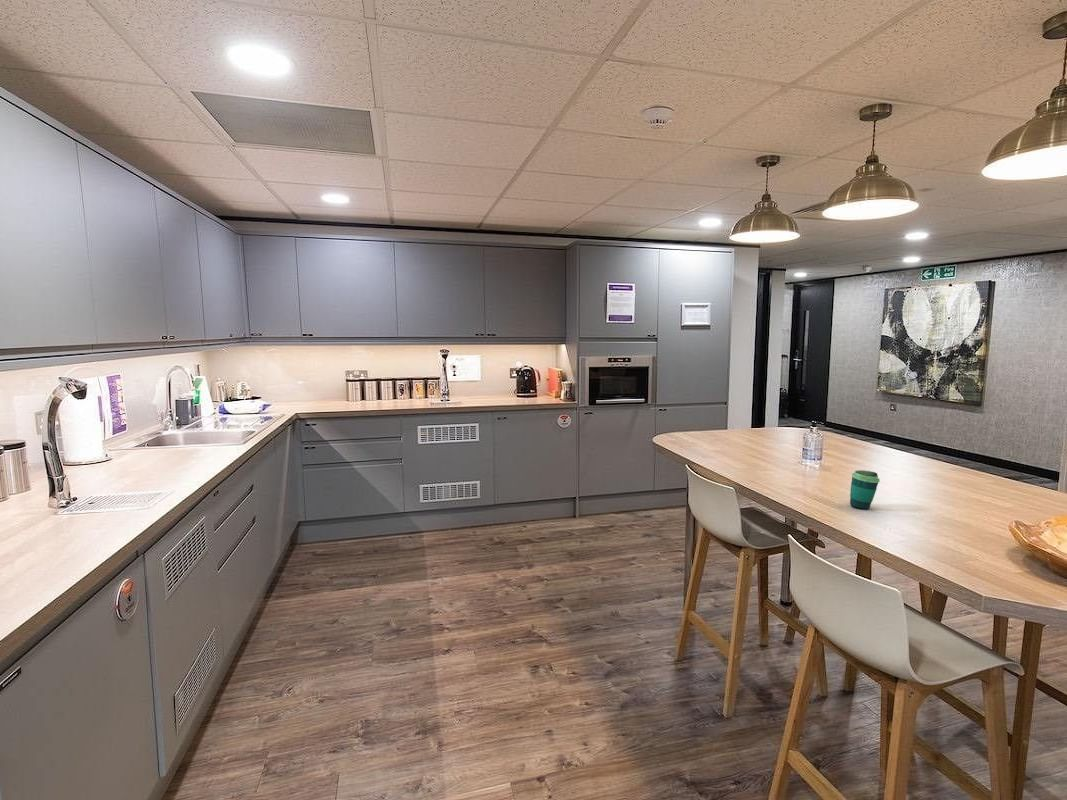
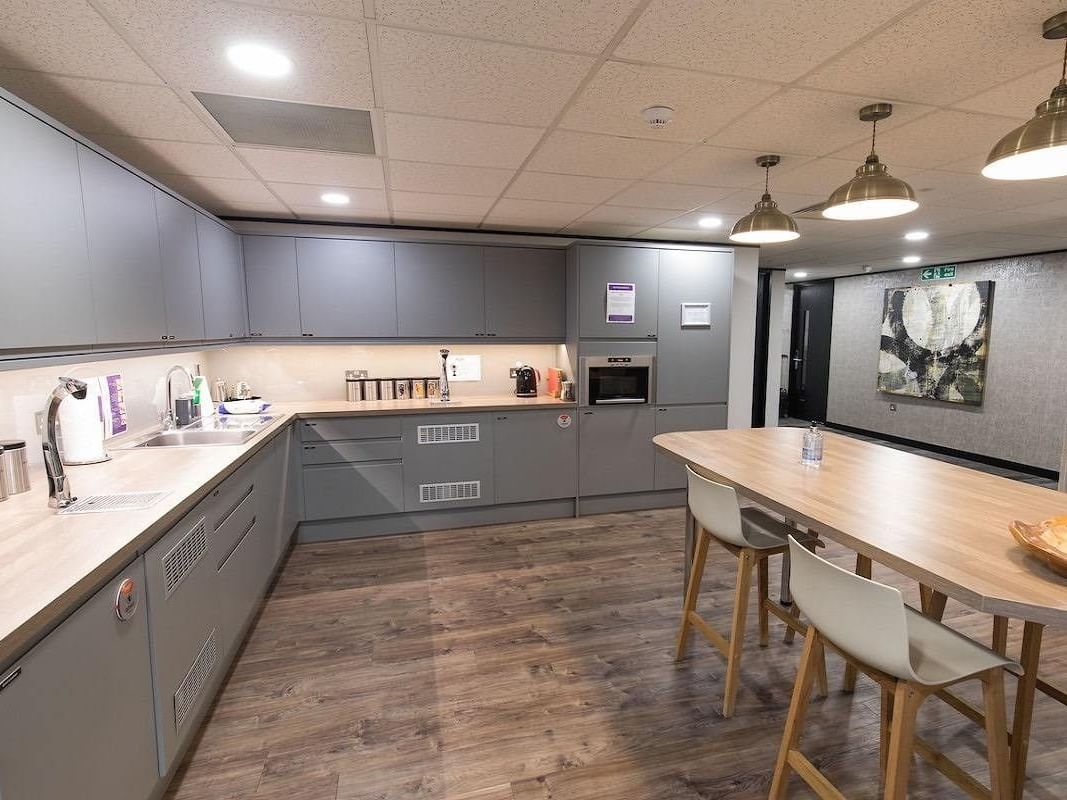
- cup (864, 489)
